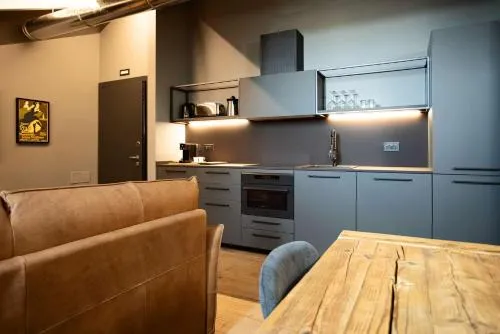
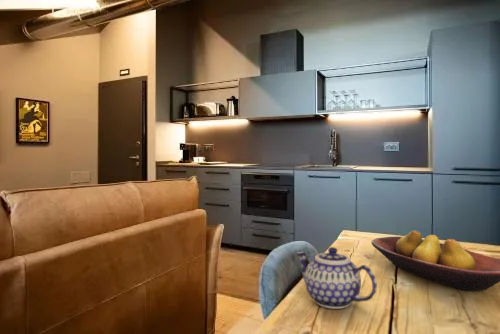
+ teapot (332, 274)
+ fruit bowl (434, 253)
